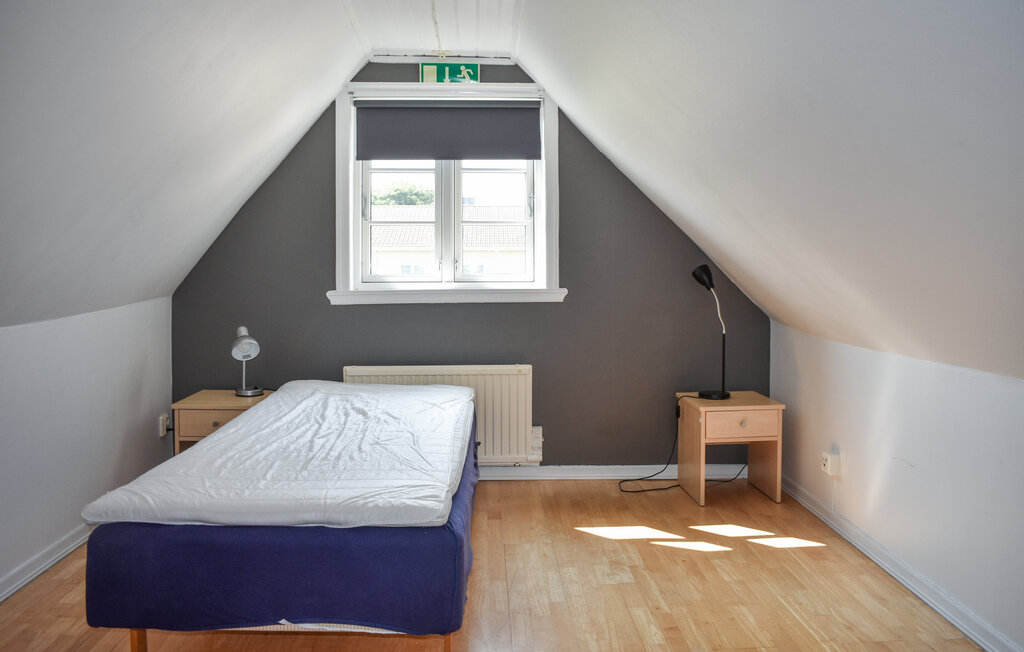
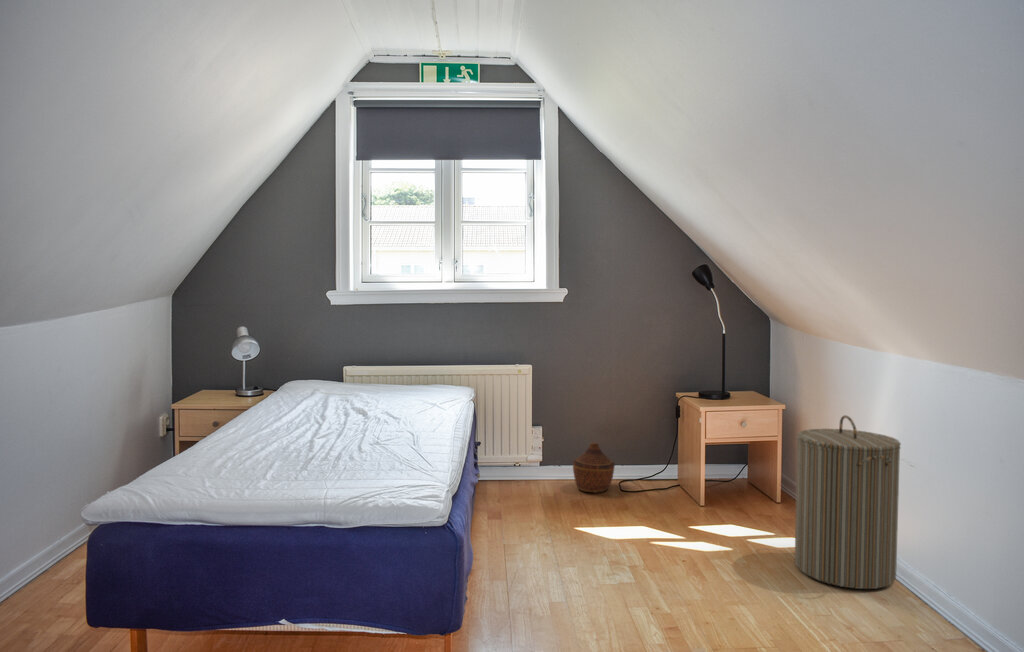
+ woven basket (593, 465)
+ laundry hamper (845, 493)
